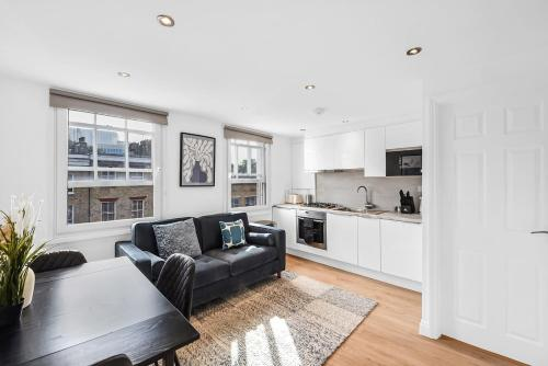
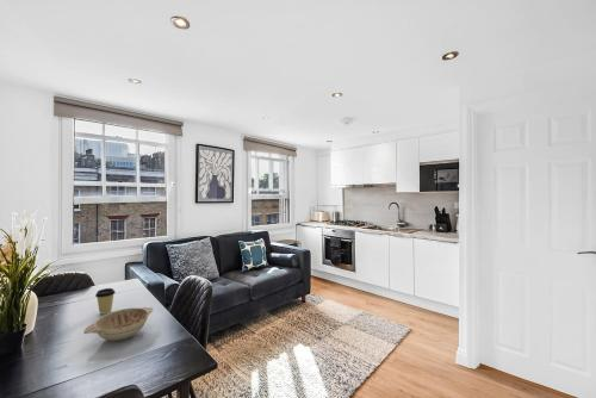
+ decorative bowl (122, 325)
+ coffee cup (105, 300)
